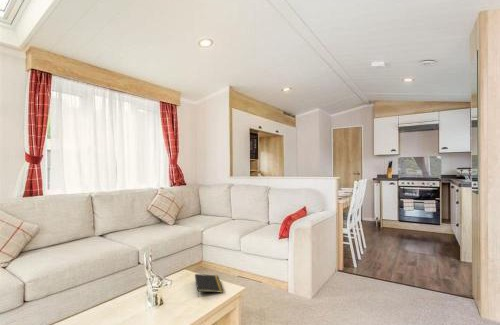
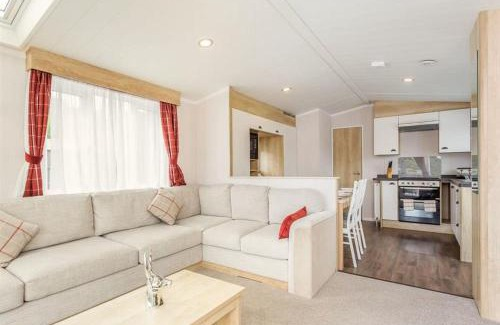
- notepad (208, 282)
